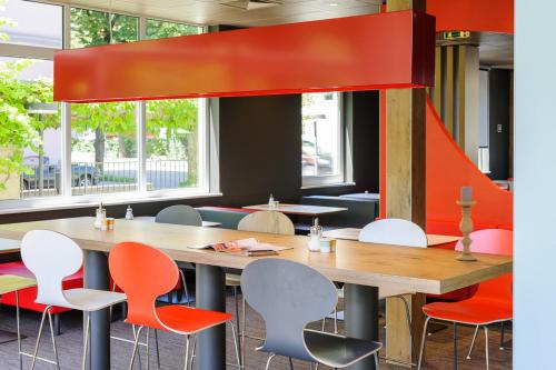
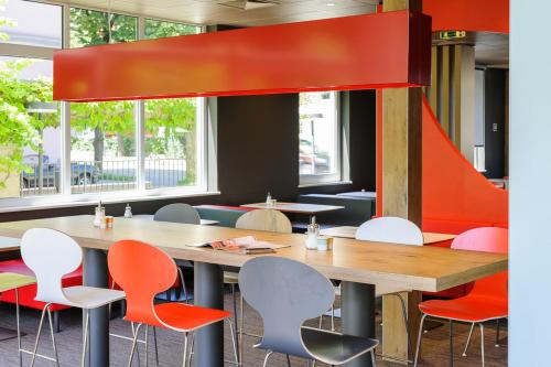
- candle holder (466, 221)
